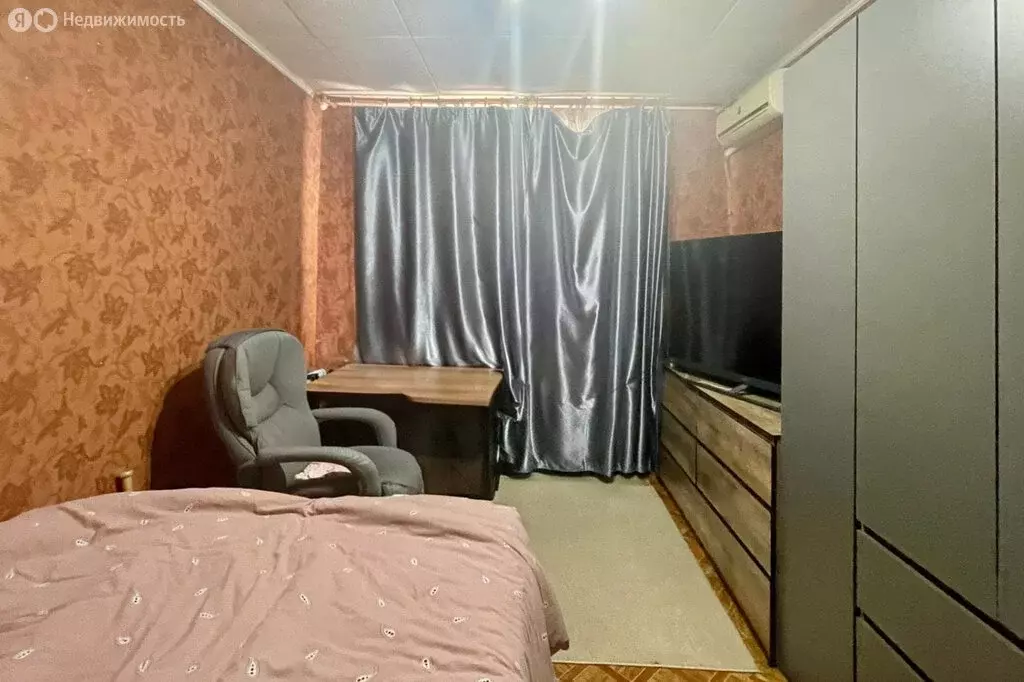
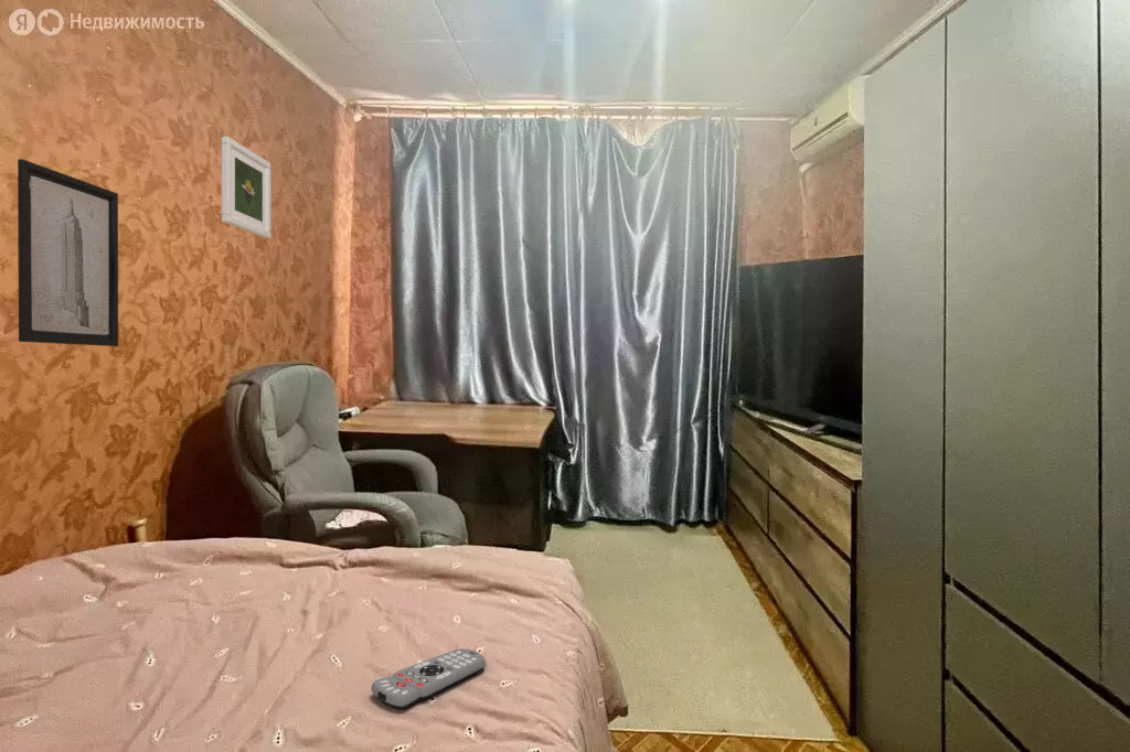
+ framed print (247, 190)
+ wall art (72, 260)
+ remote control (433, 676)
